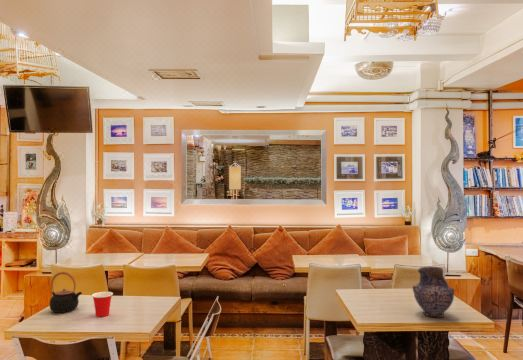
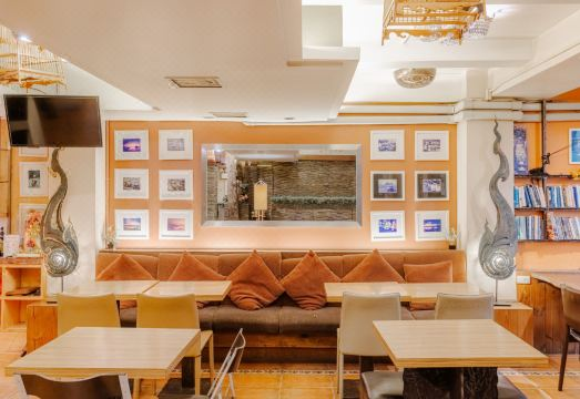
- teapot (66, 290)
- pottery (433, 291)
- cup (102, 304)
